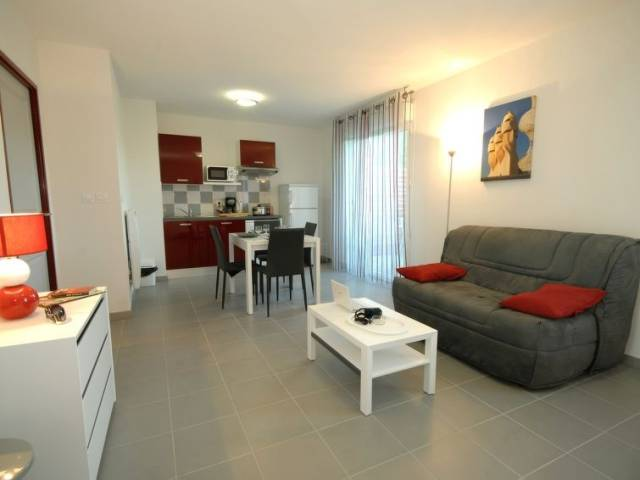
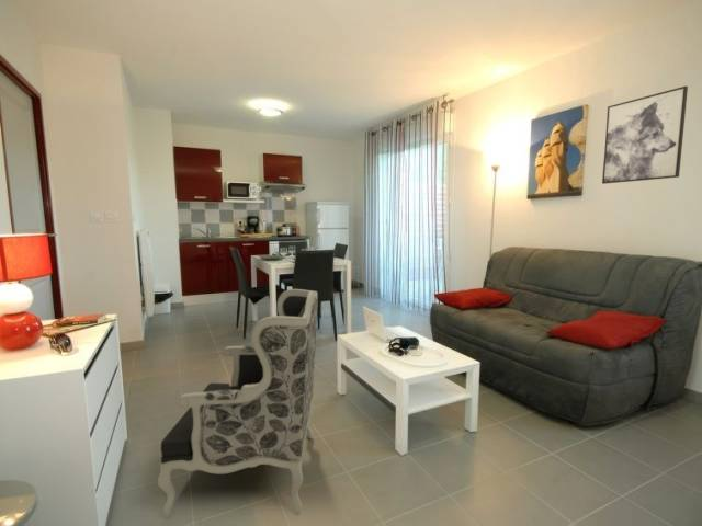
+ armchair (250, 385)
+ wall art (641, 139)
